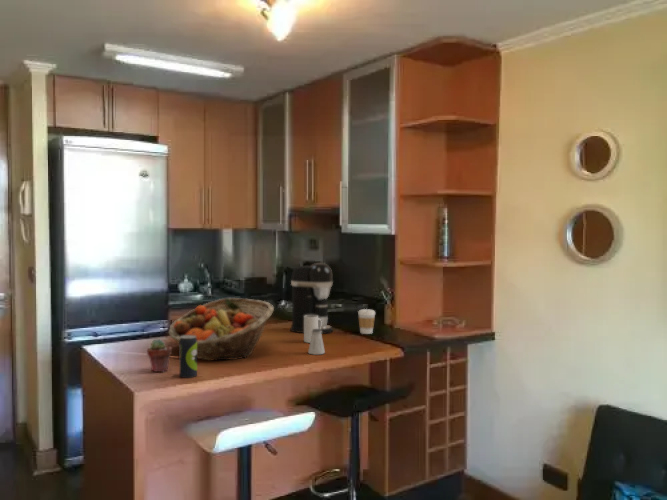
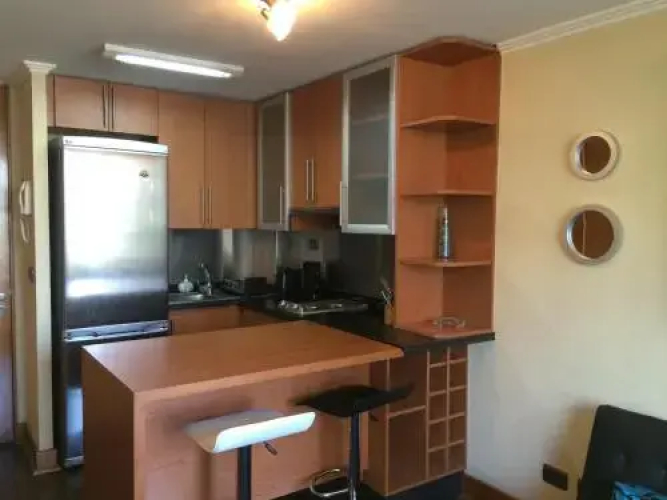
- coffee cup (366, 321)
- beverage can (188, 356)
- coffee maker (311, 296)
- saltshaker (316, 341)
- fruit basket (221, 327)
- potted succulent (159, 354)
- mug (313, 328)
